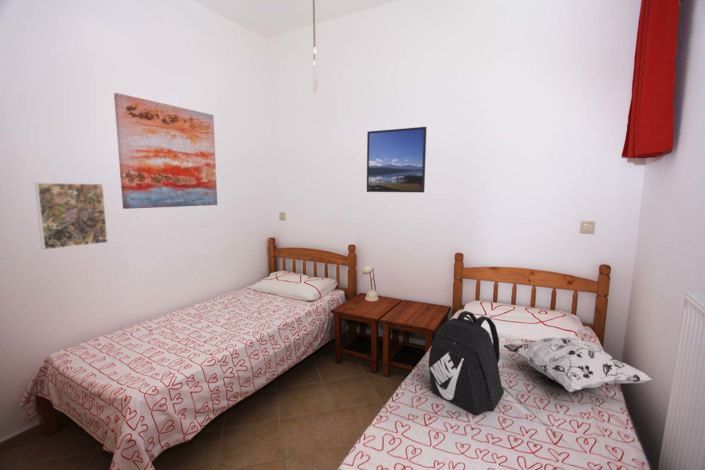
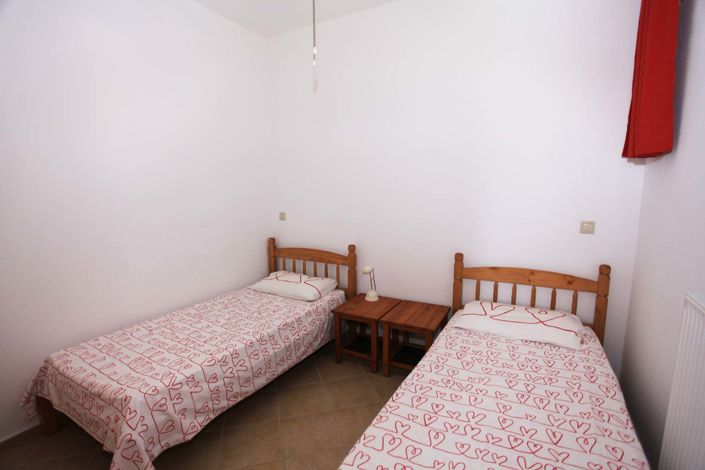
- decorative pillow (570, 361)
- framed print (73, 214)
- wall art (172, 157)
- backpack (469, 353)
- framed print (395, 161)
